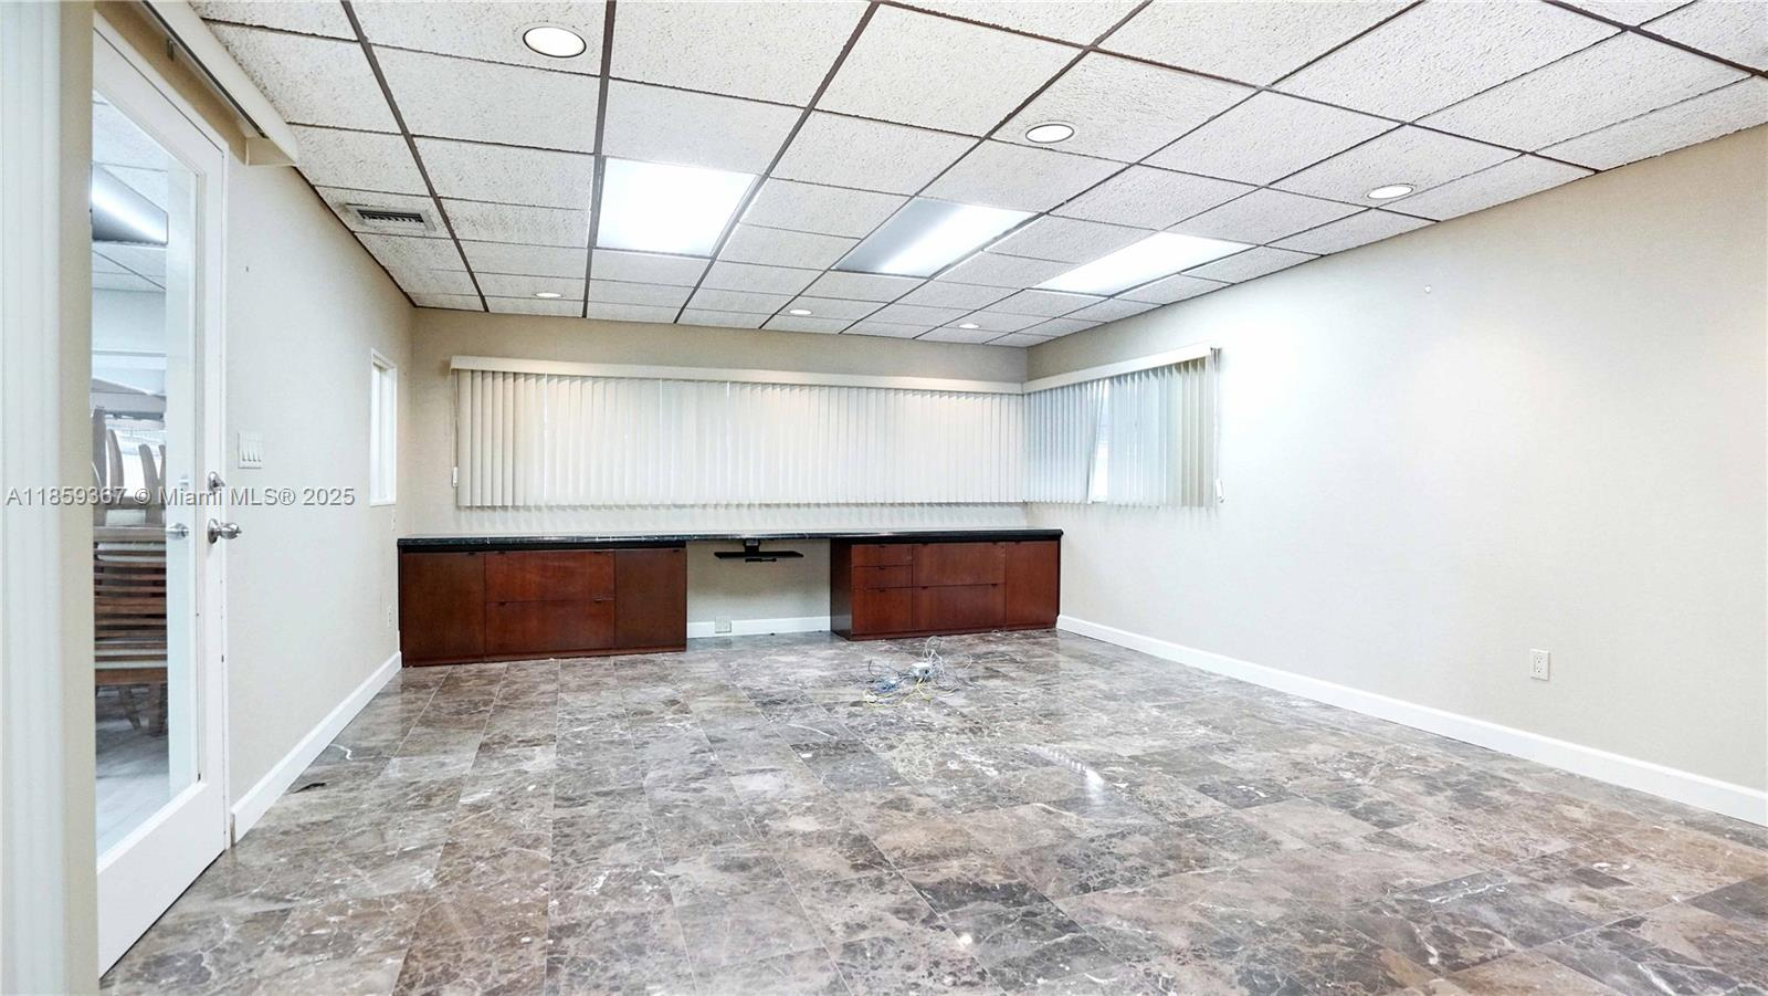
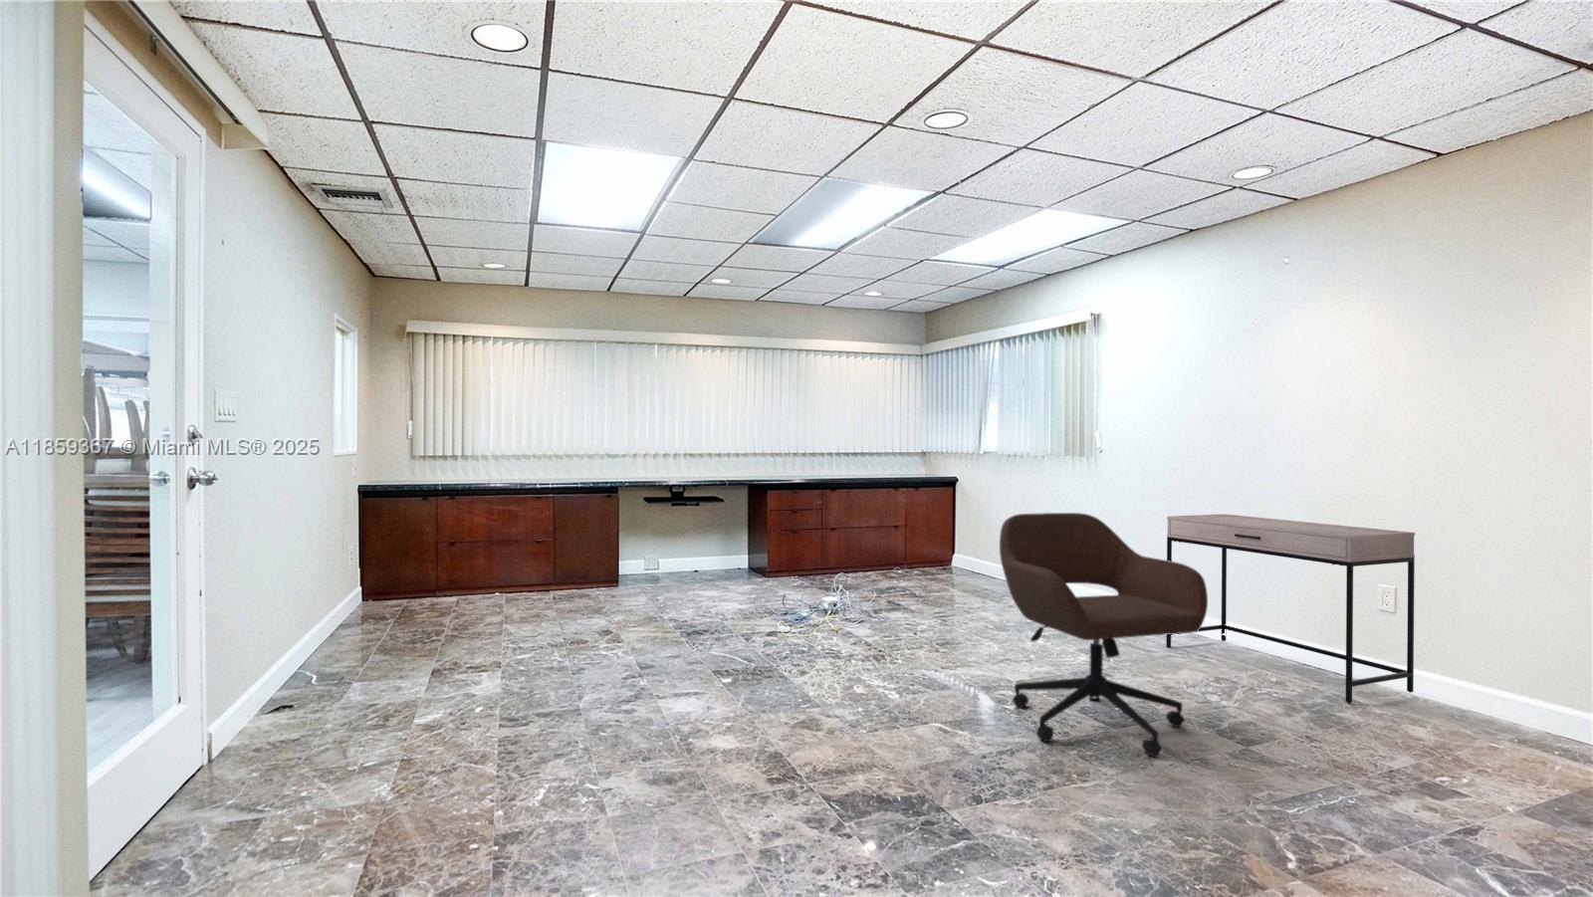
+ desk (1284, 557)
+ office chair (1096, 622)
